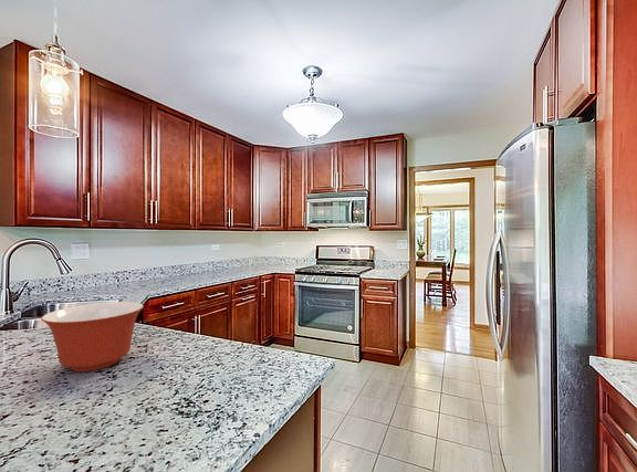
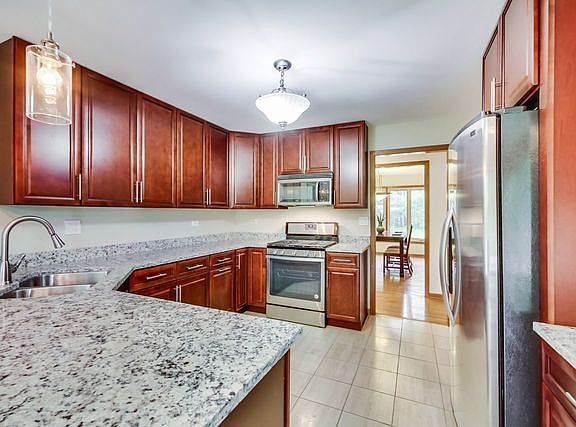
- mixing bowl (96, 336)
